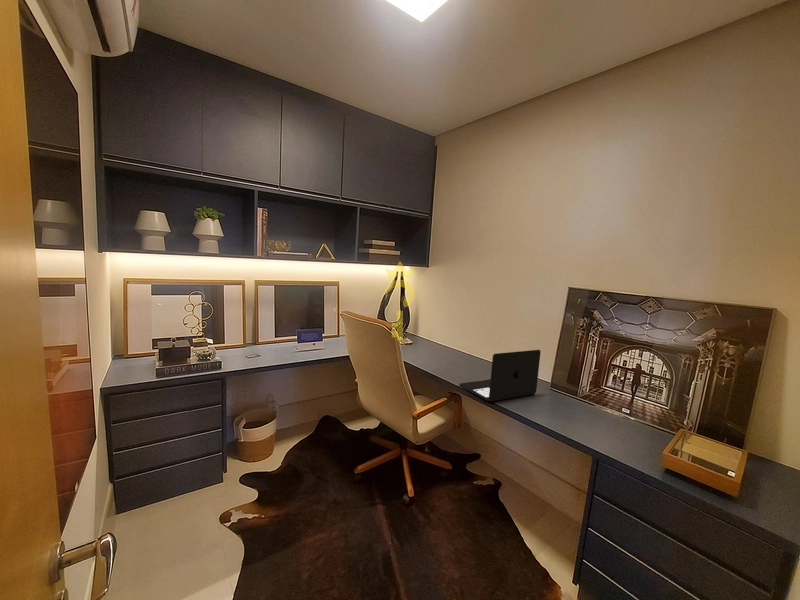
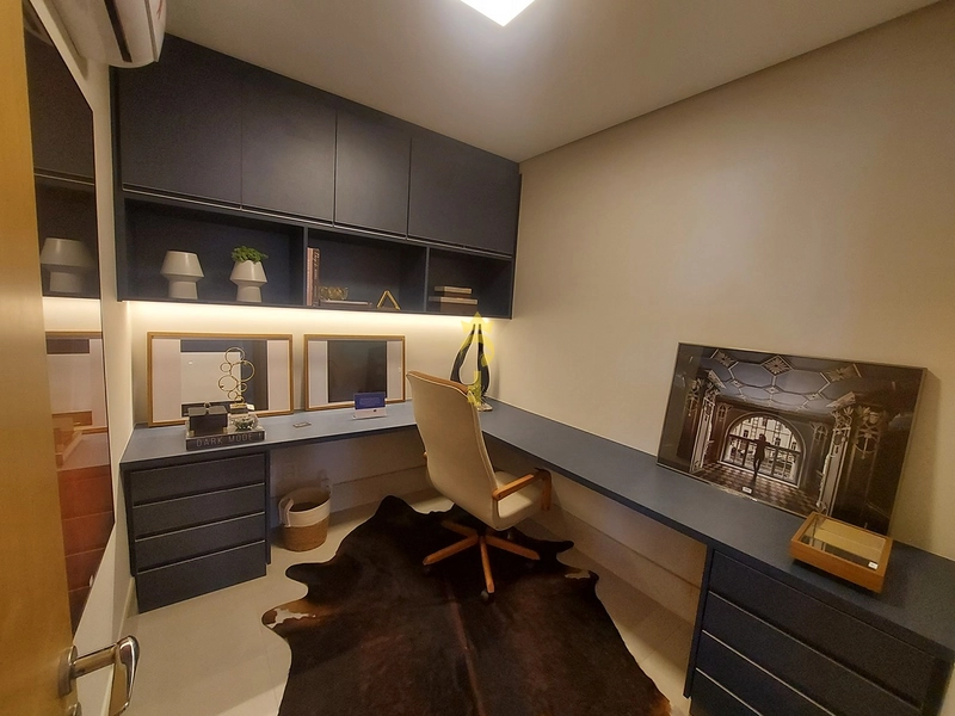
- laptop (498, 368)
